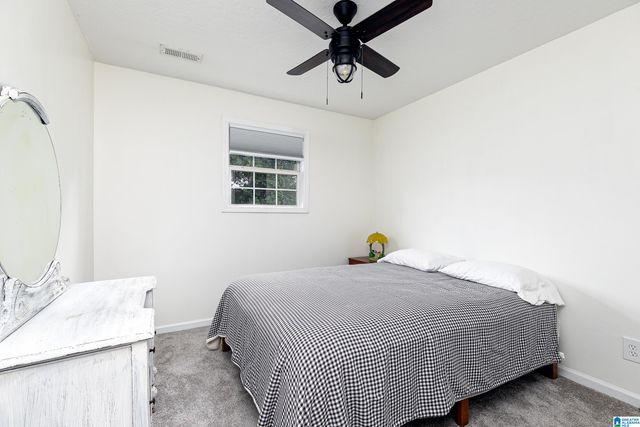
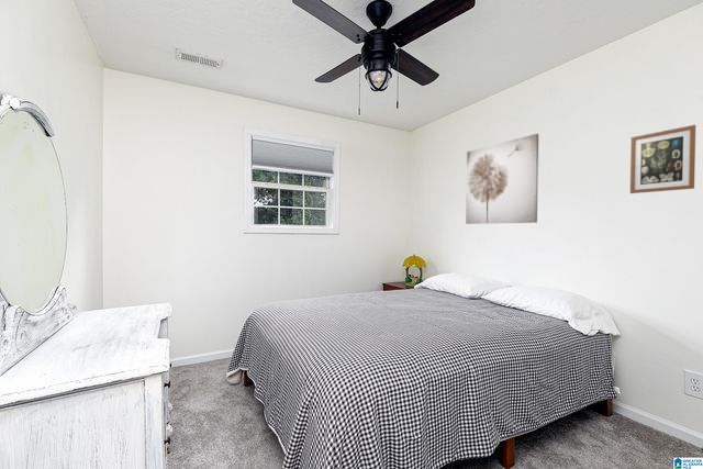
+ wall art (498, 183)
+ wall art (660, 160)
